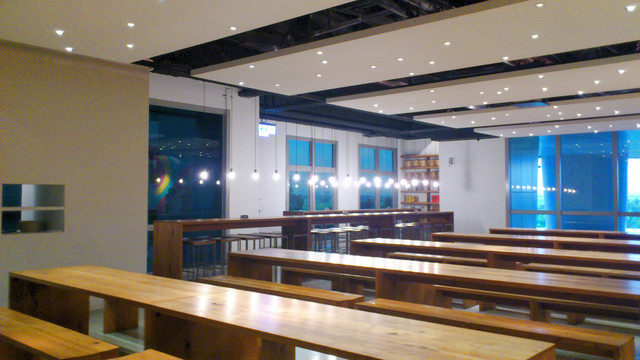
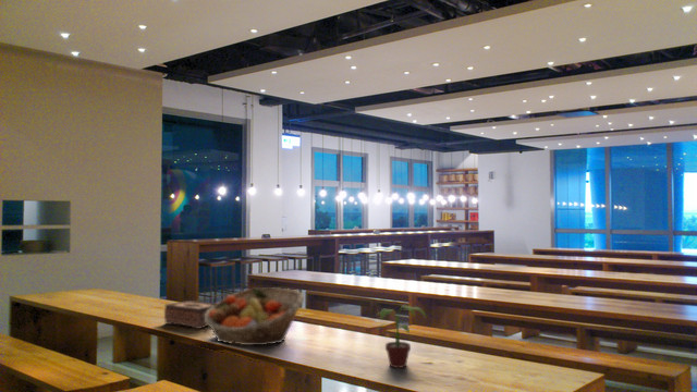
+ tissue box (193, 314)
+ fruit basket (254, 315)
+ potted plant (398, 335)
